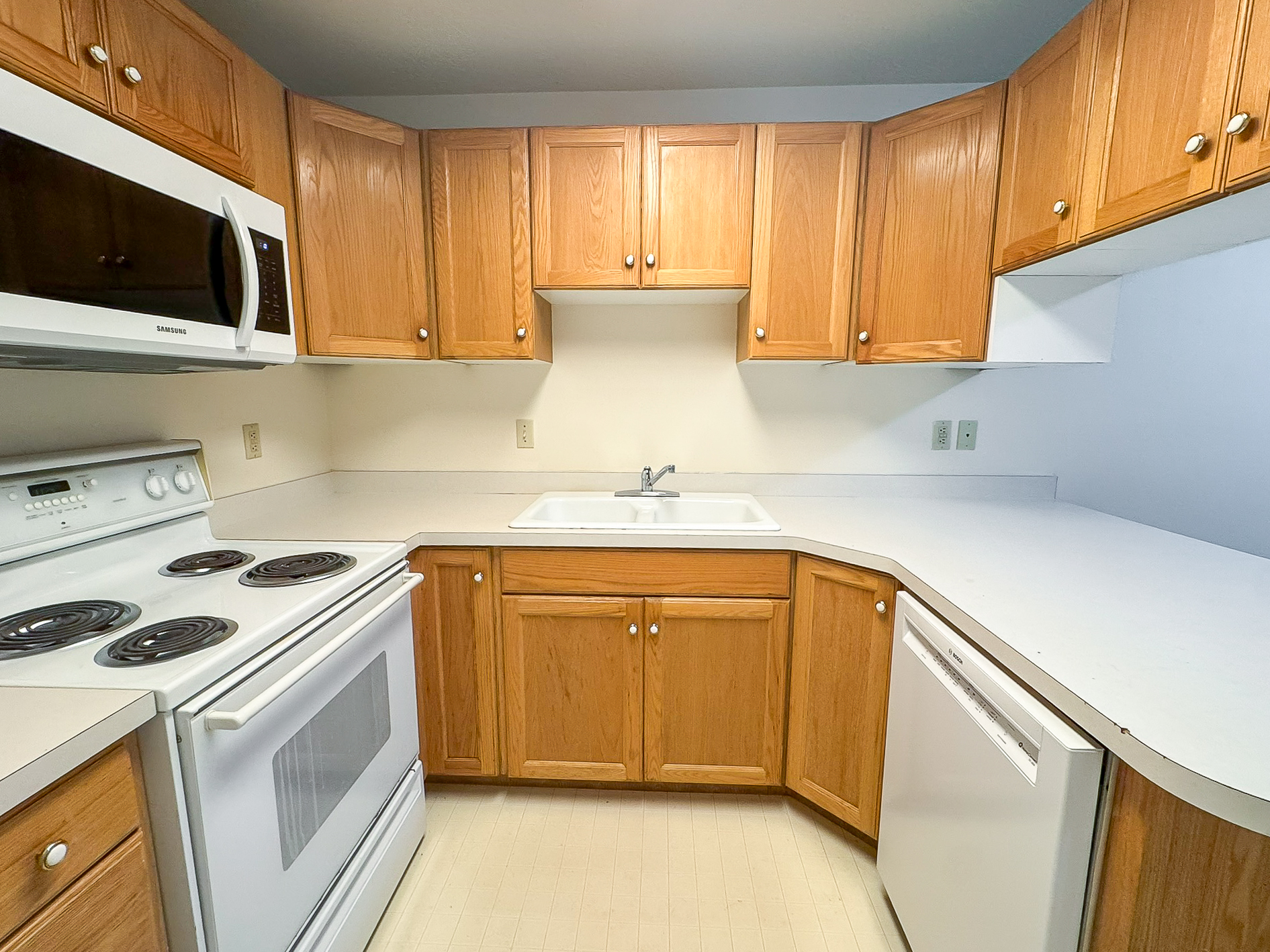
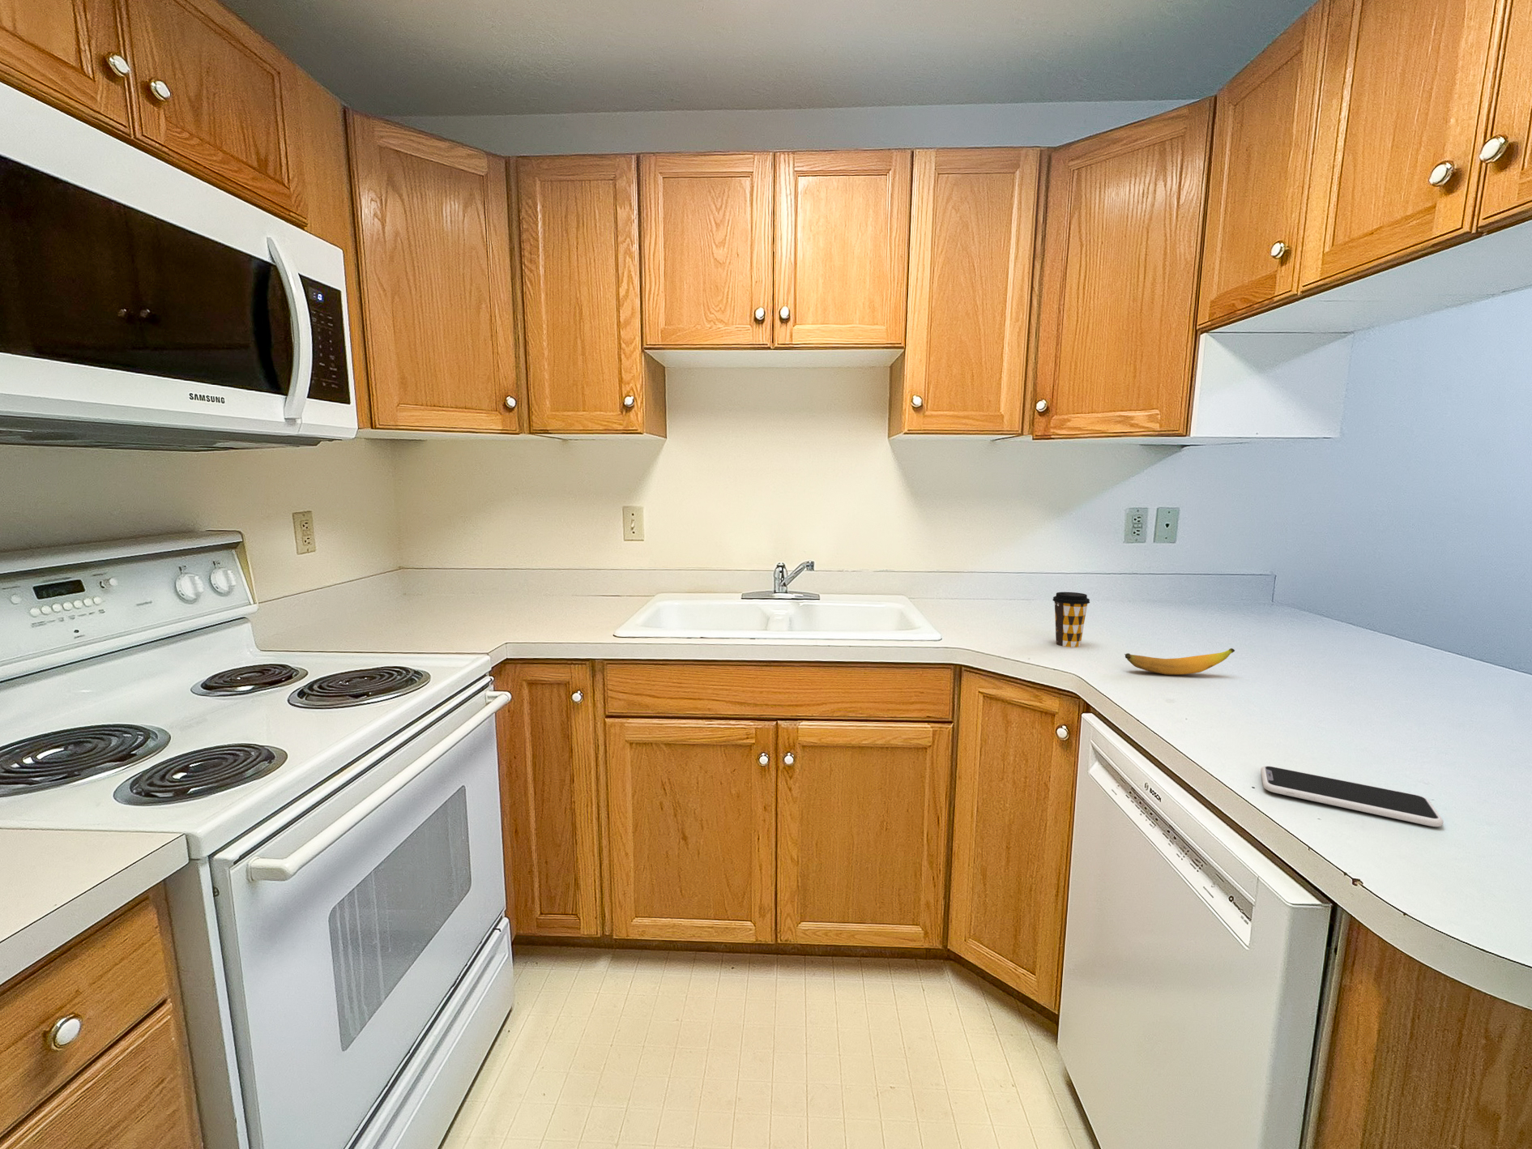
+ coffee cup (1070, 620)
+ banana (1179, 659)
+ smartphone (1344, 793)
